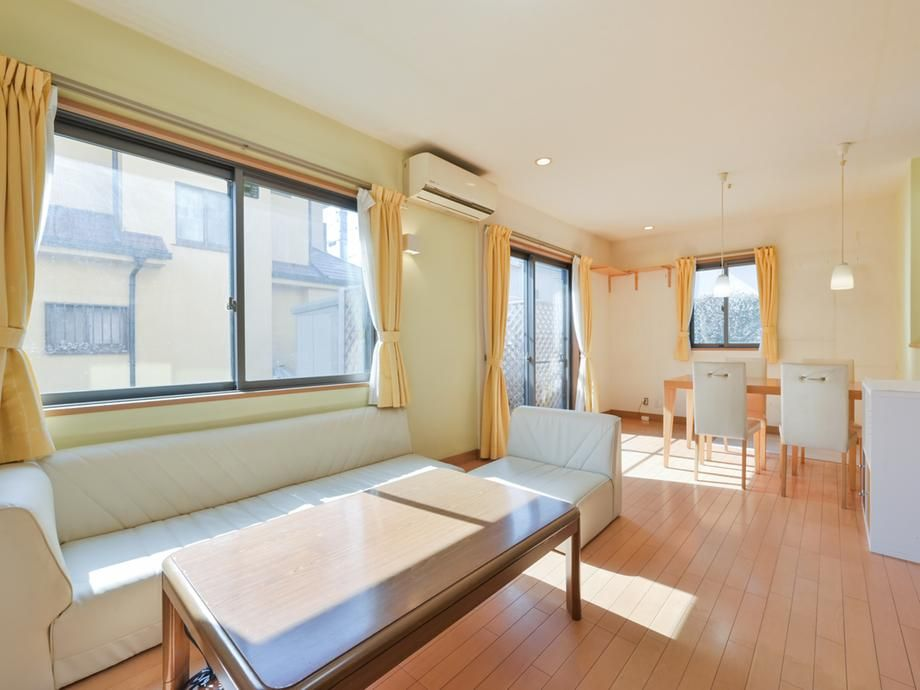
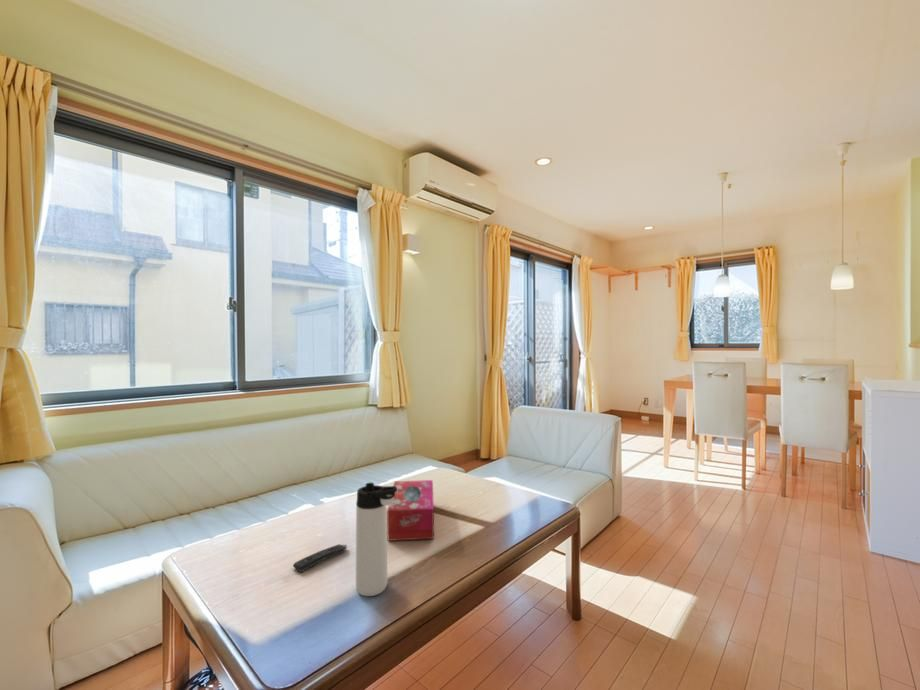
+ tissue box (412, 507)
+ remote control (322, 555)
+ thermos bottle (377, 537)
